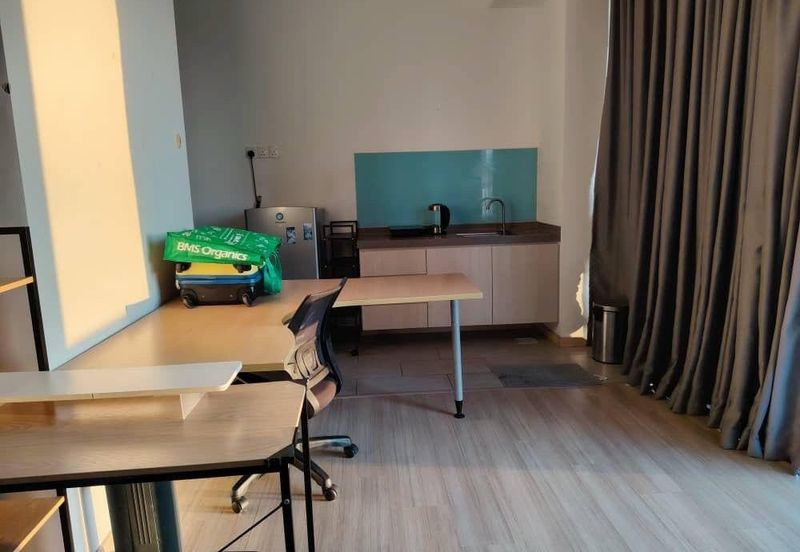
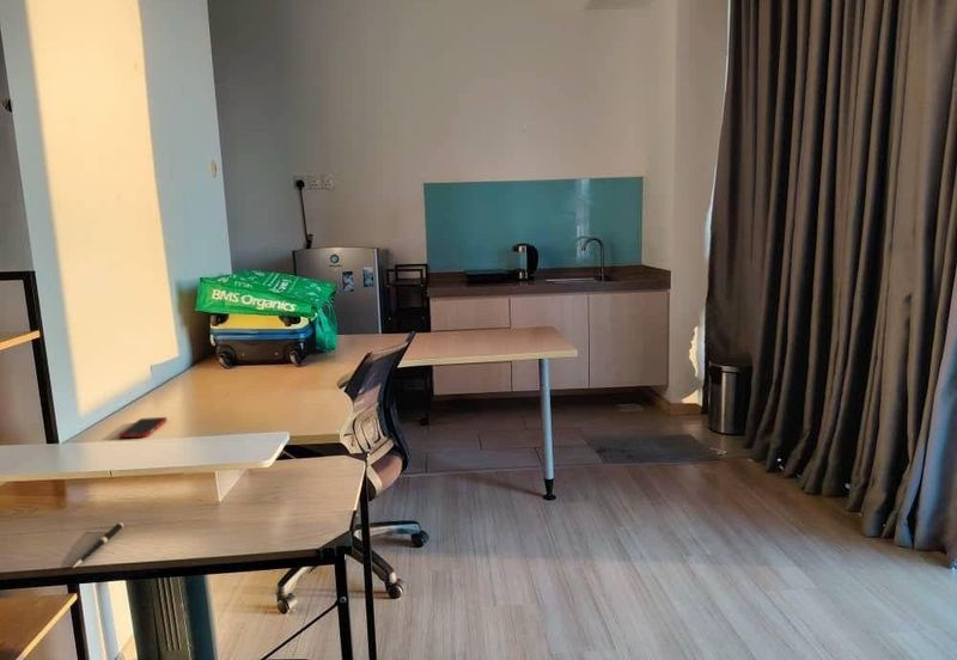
+ cell phone (144, 427)
+ pen (97, 544)
